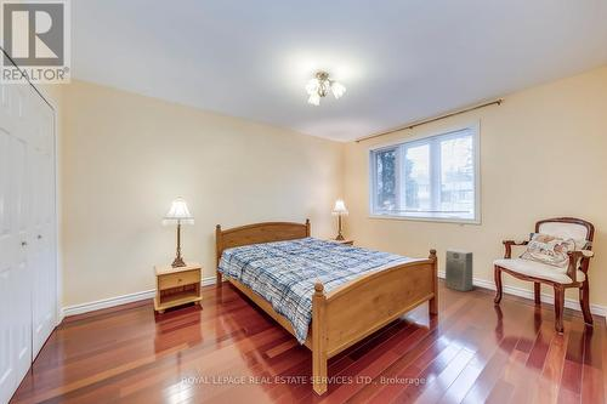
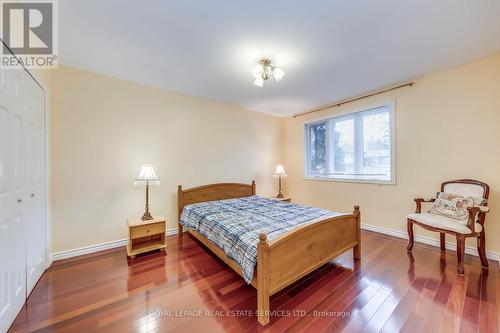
- fan (459, 268)
